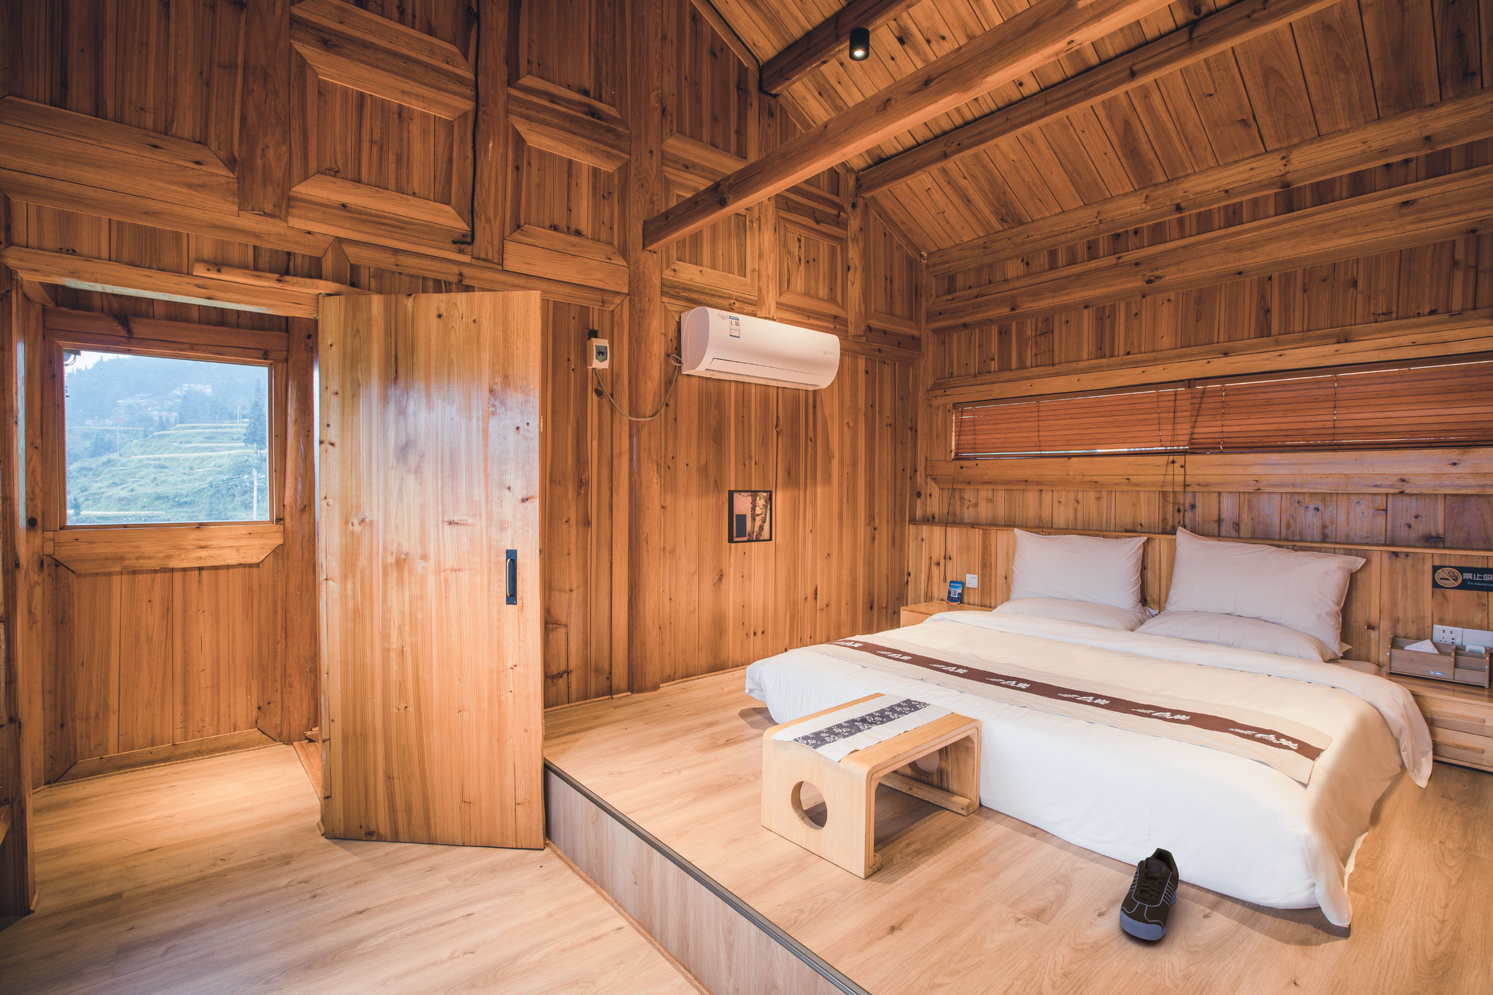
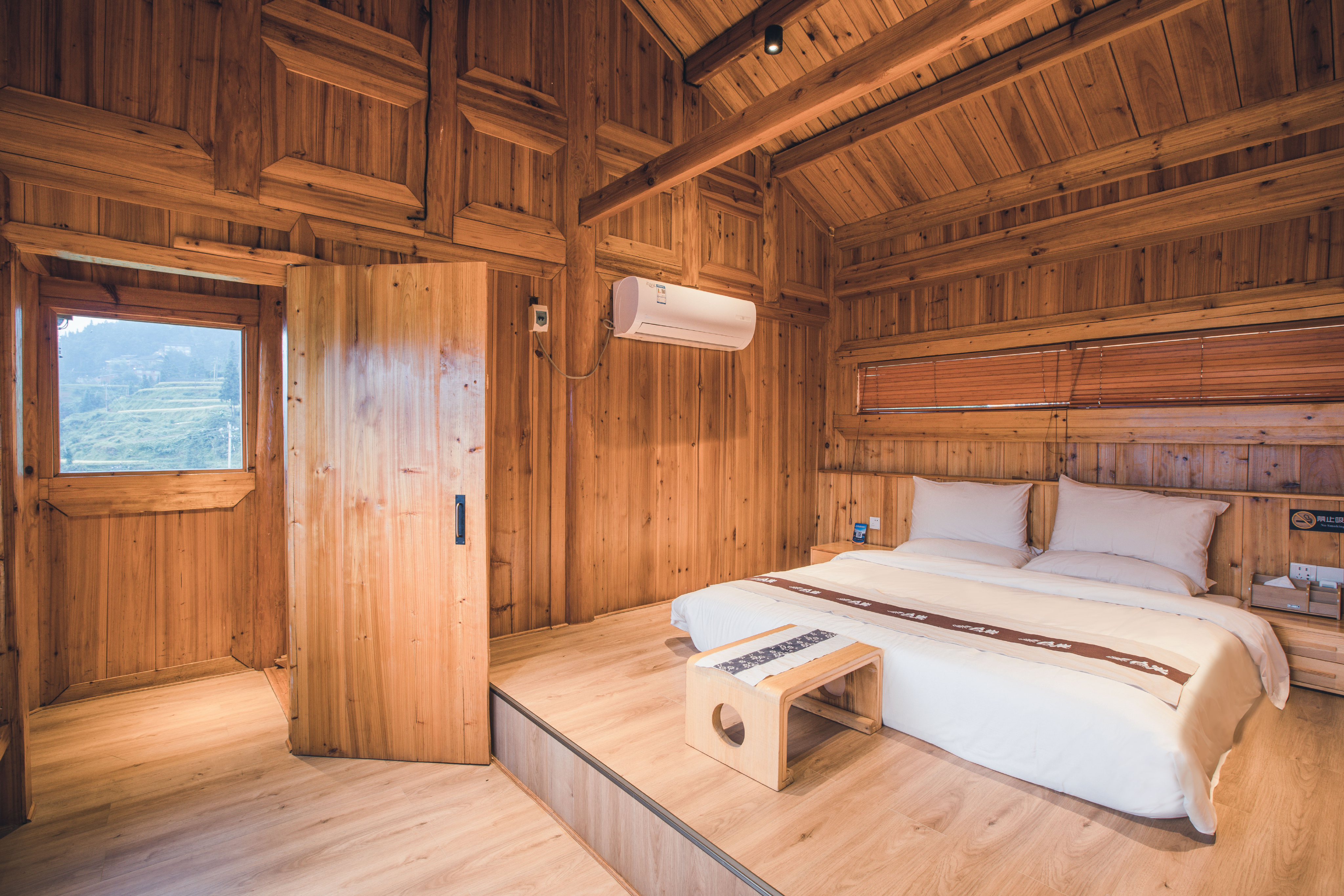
- wall art (751, 516)
- sneaker (1149, 891)
